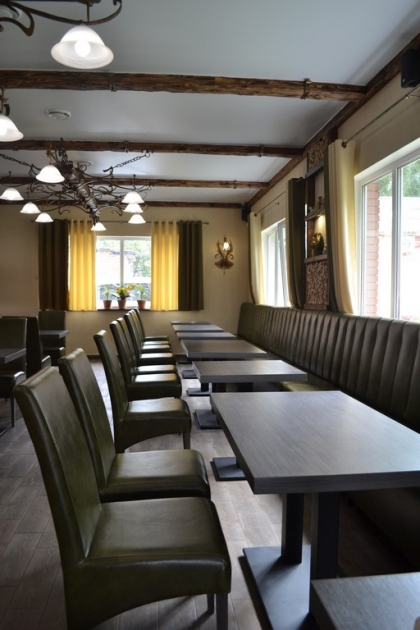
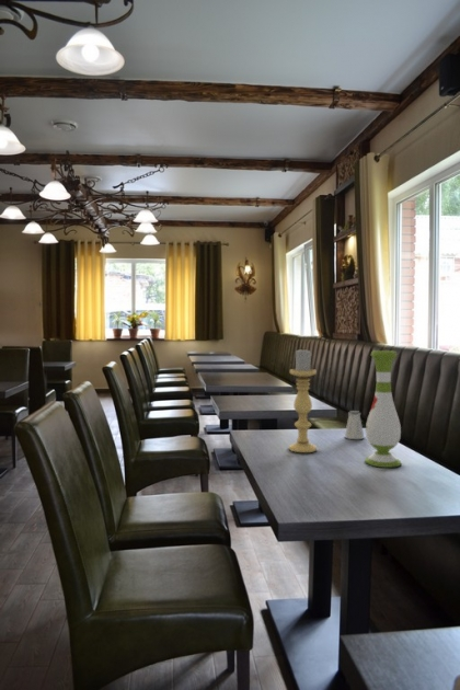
+ vase (382, 406)
+ saltshaker (354, 424)
+ candle holder (302, 399)
